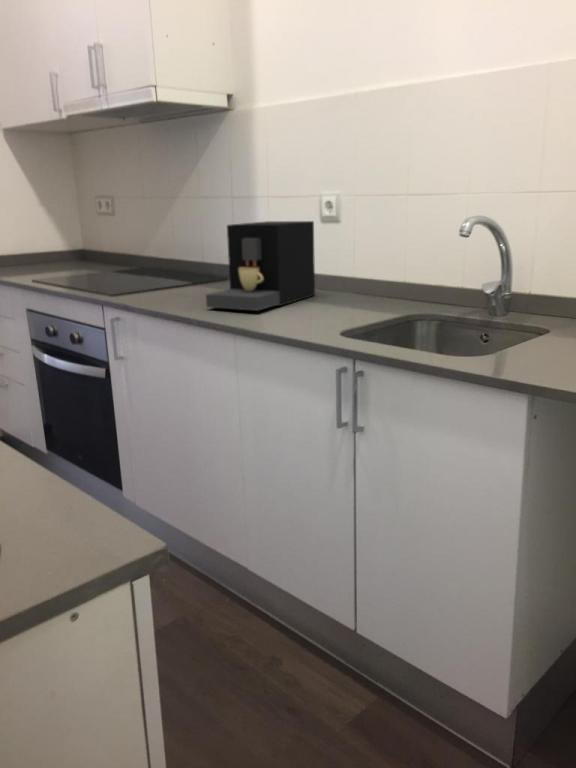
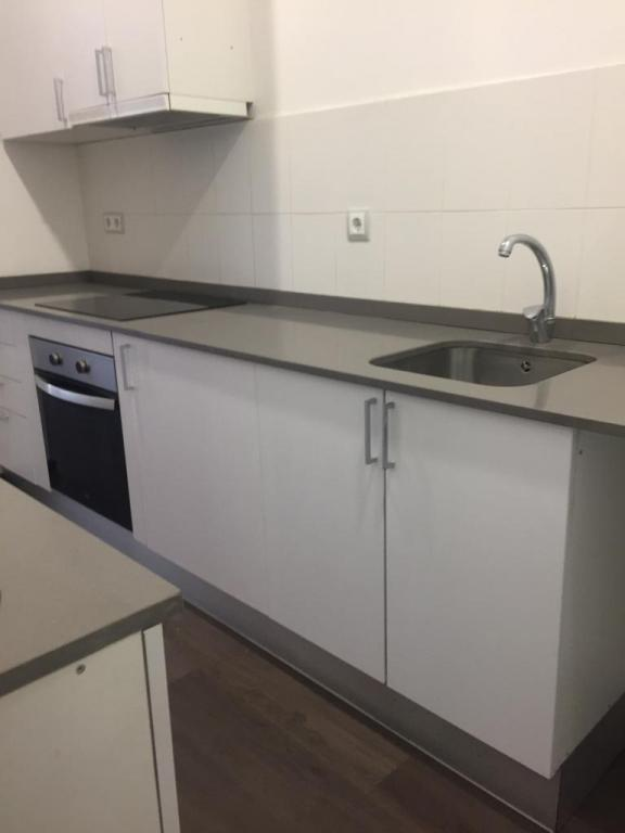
- coffee maker (262, 263)
